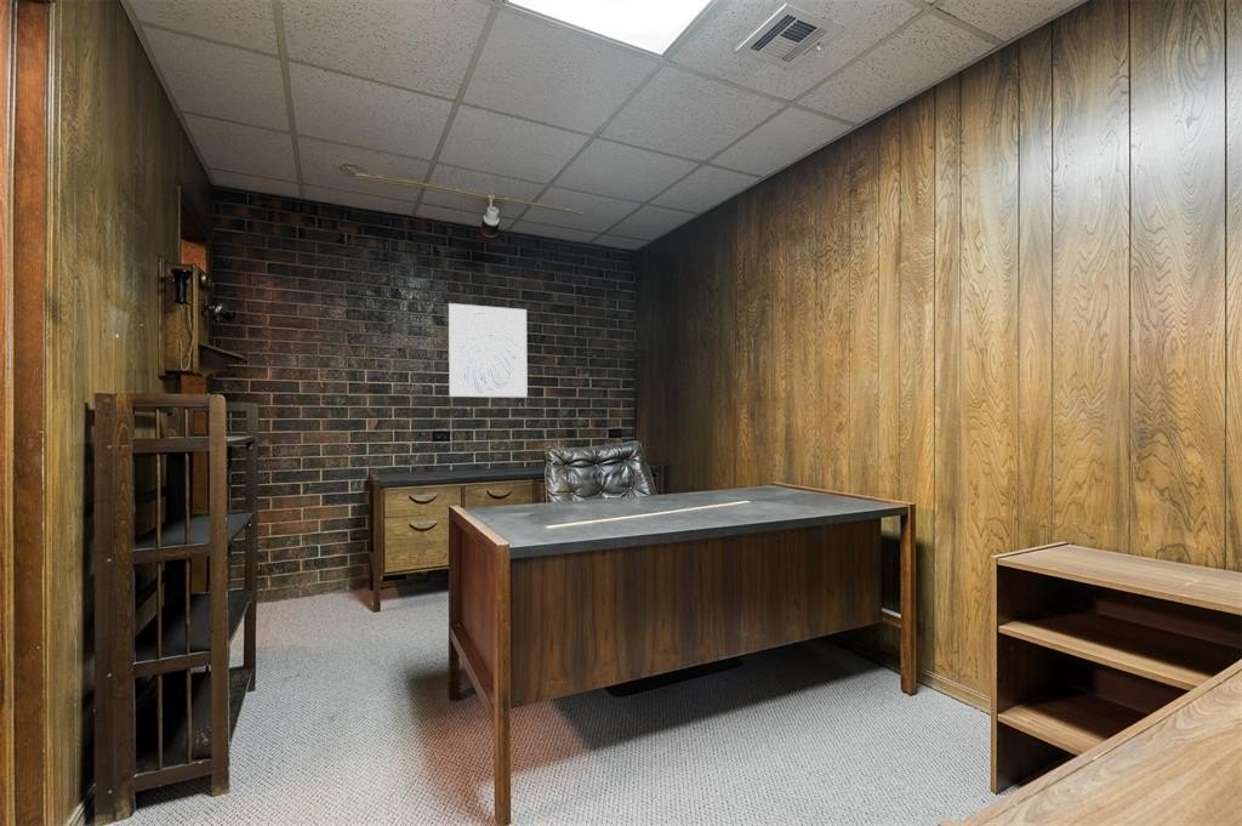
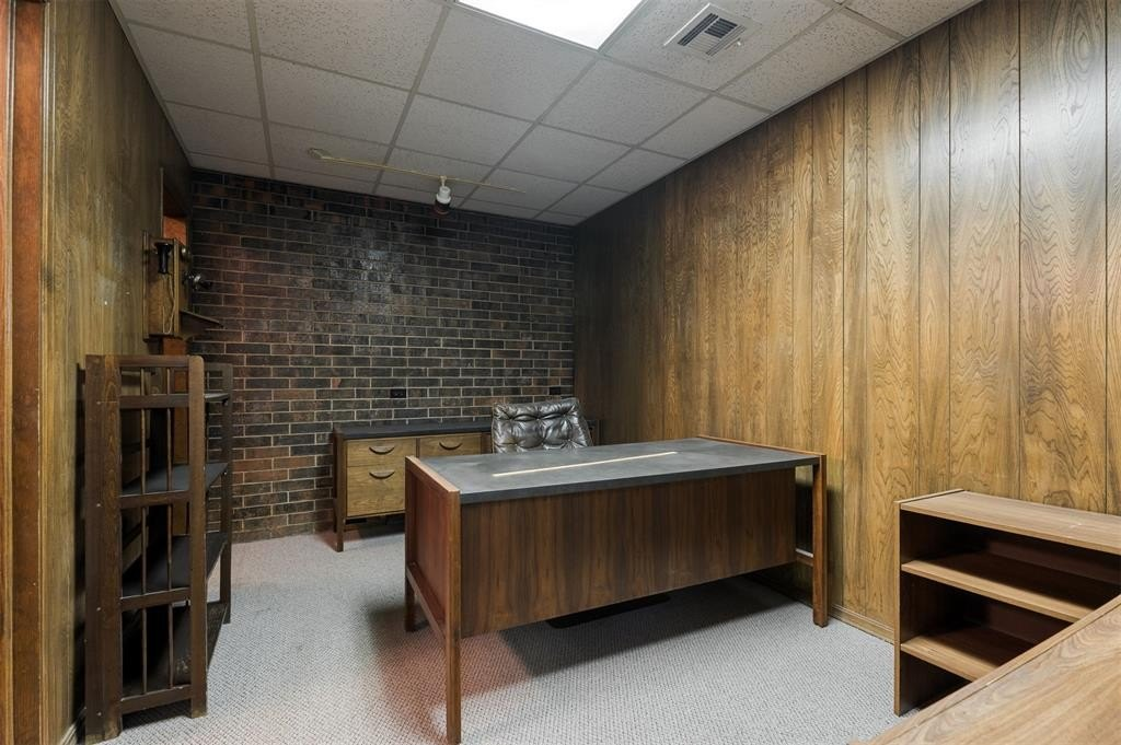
- wall art (489, 352)
